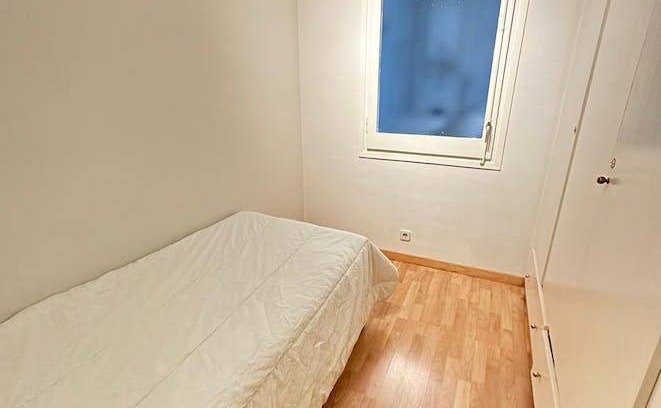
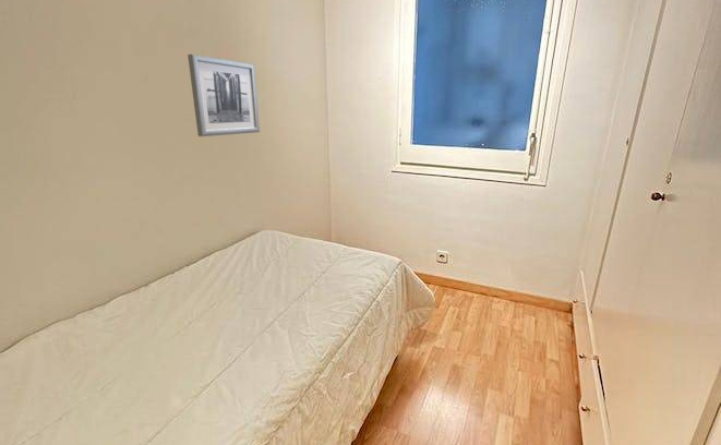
+ wall art (228, 97)
